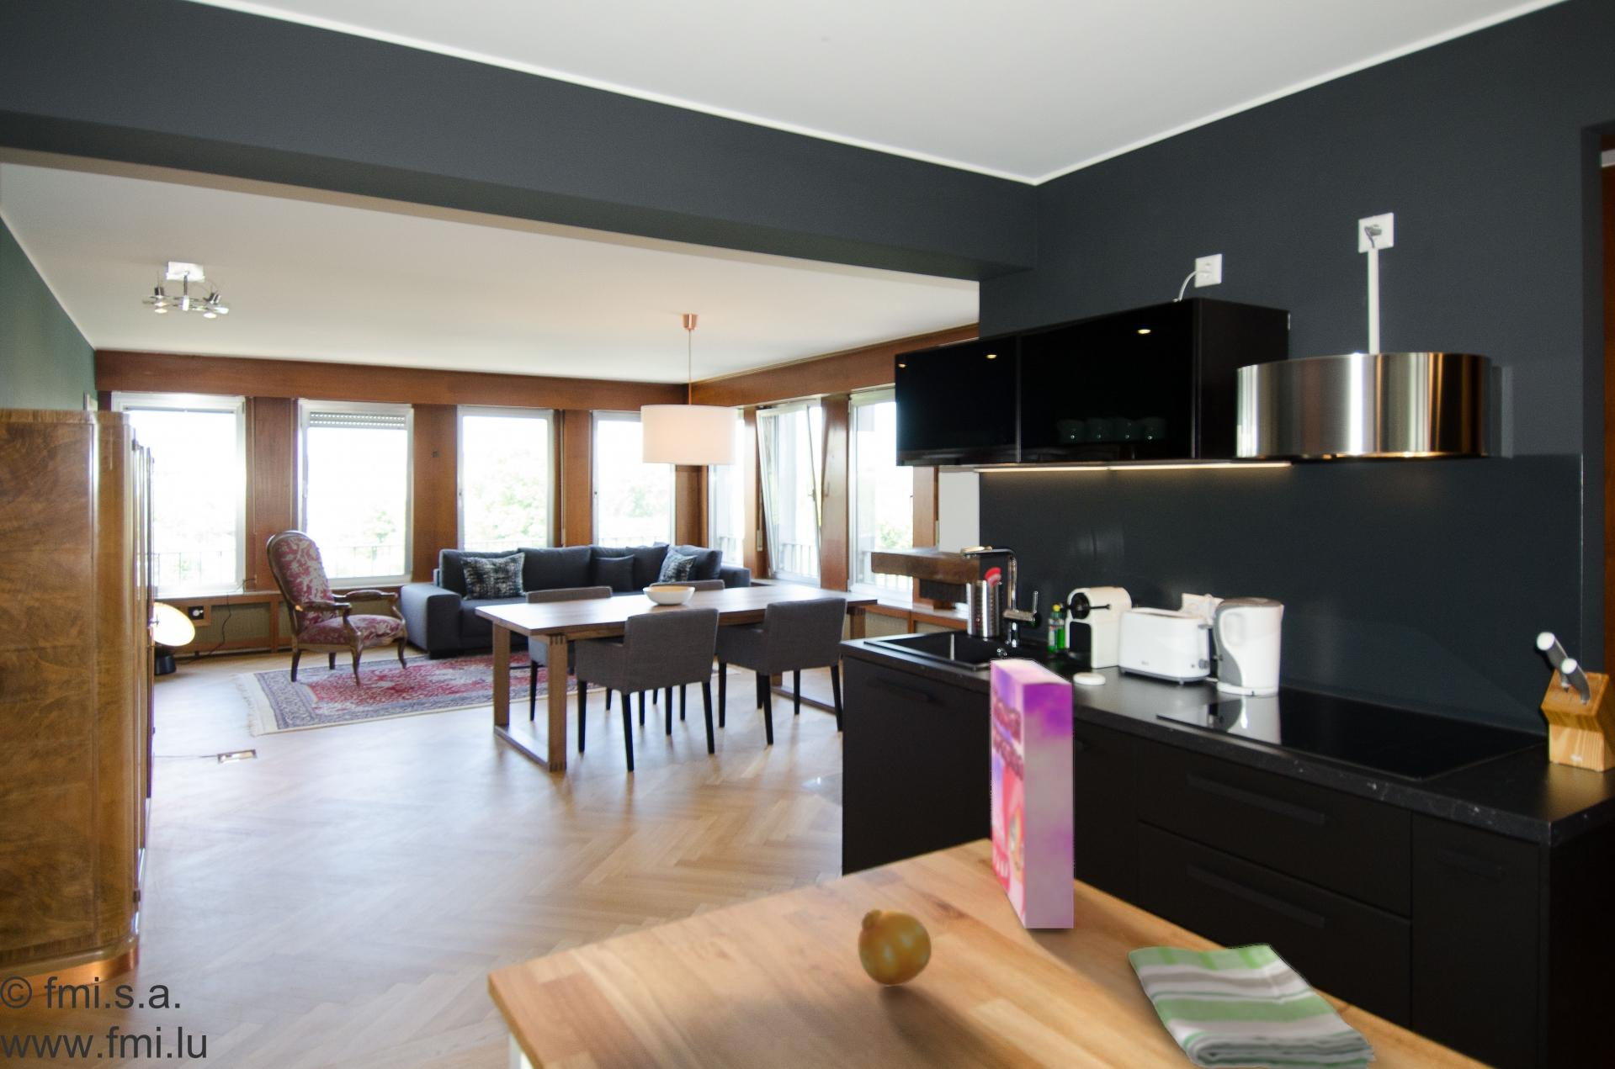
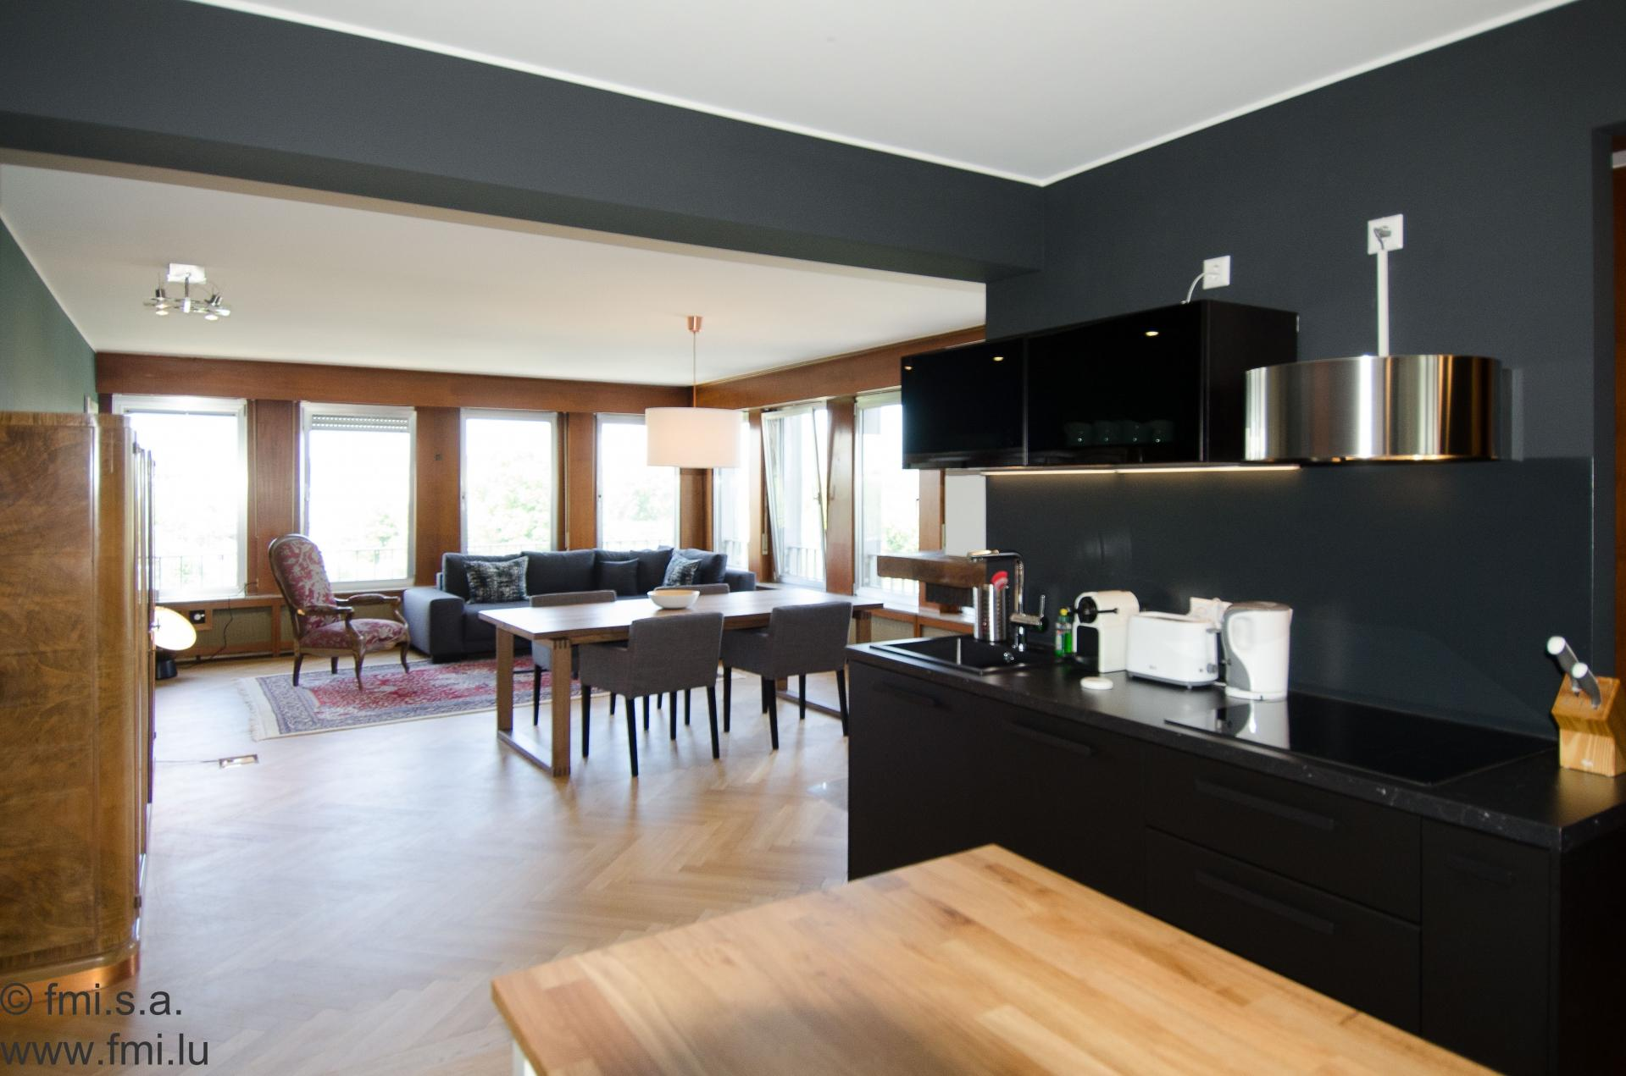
- cereal box (1029, 783)
- dish towel (1237, 996)
- fruit (894, 947)
